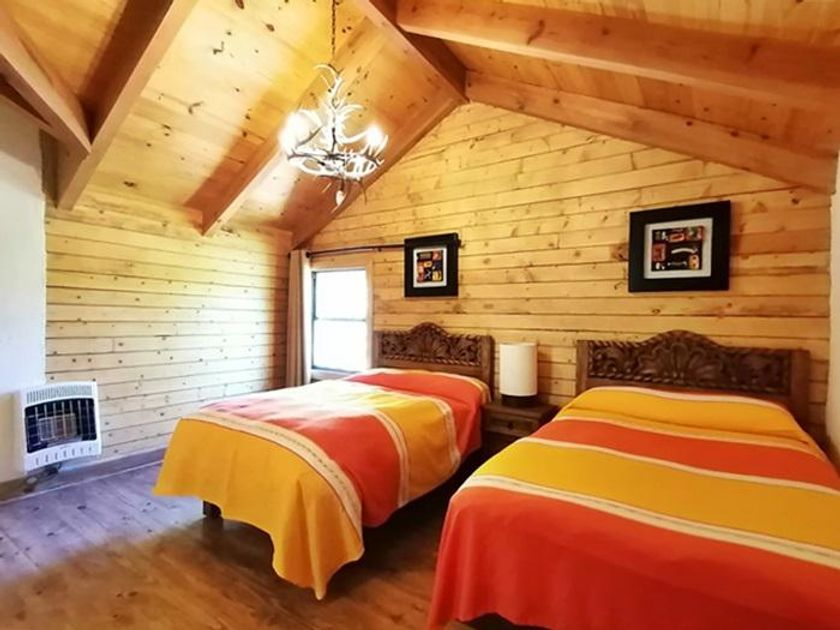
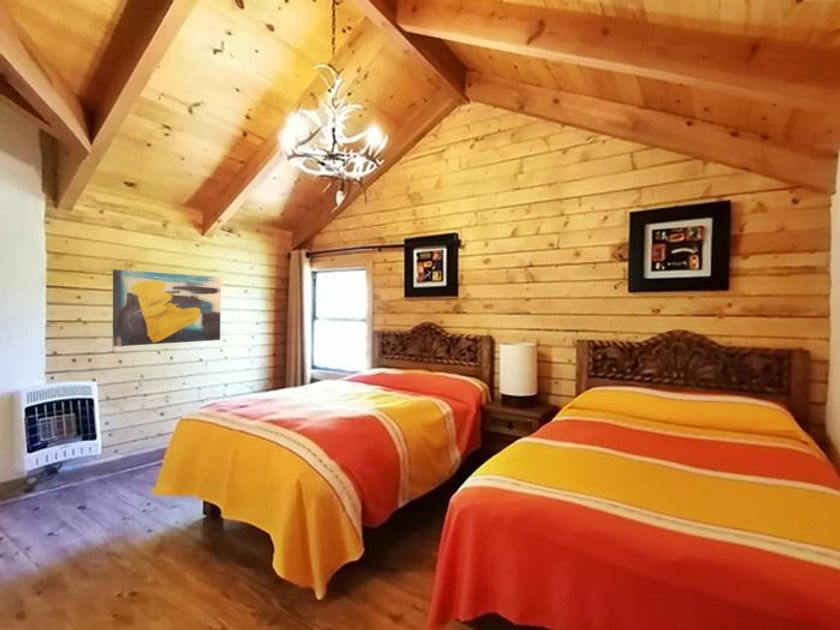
+ wall art (171, 308)
